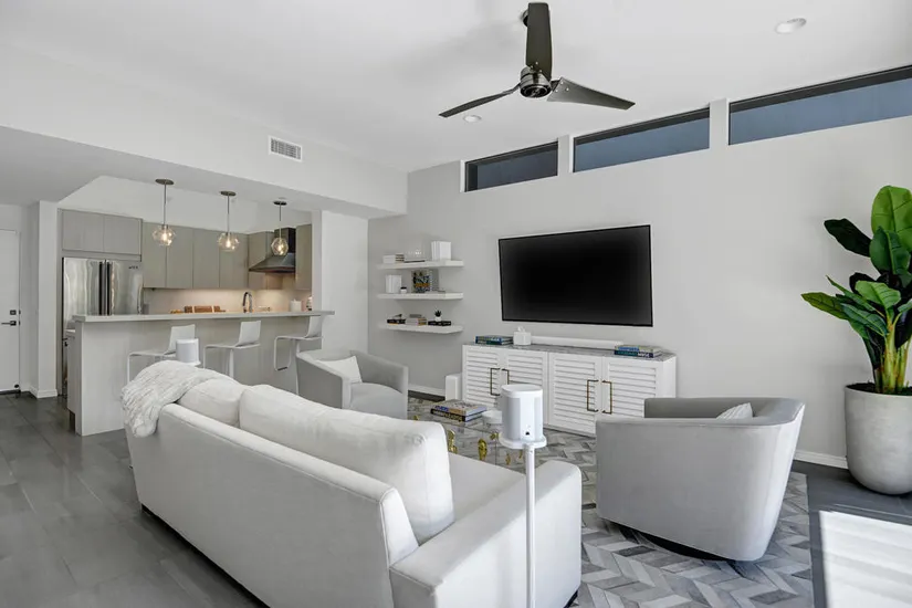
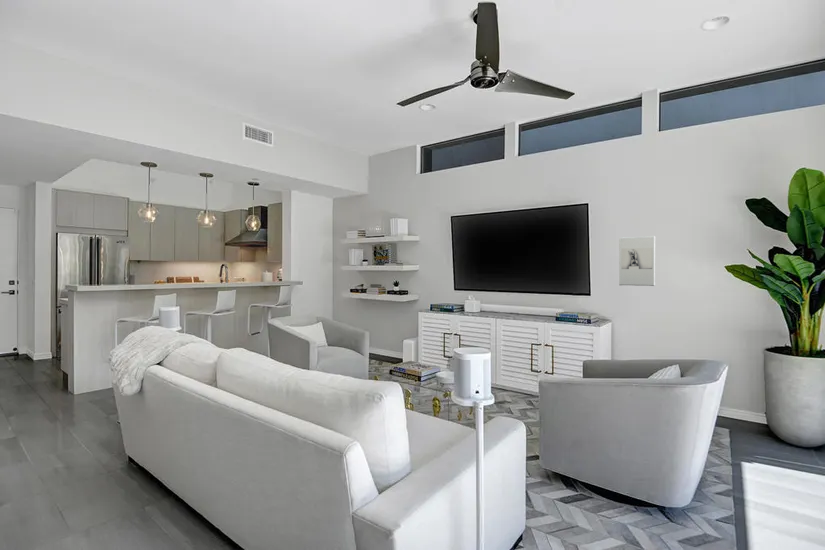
+ wall sculpture (636, 261)
